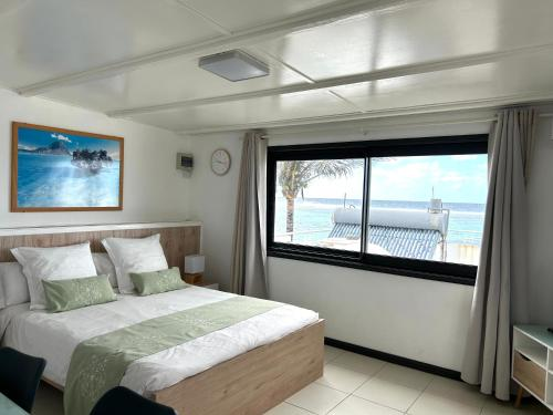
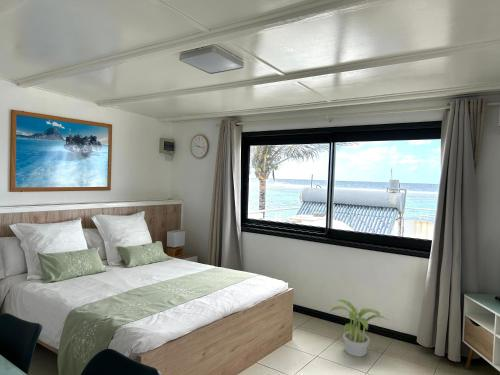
+ potted plant (357, 328)
